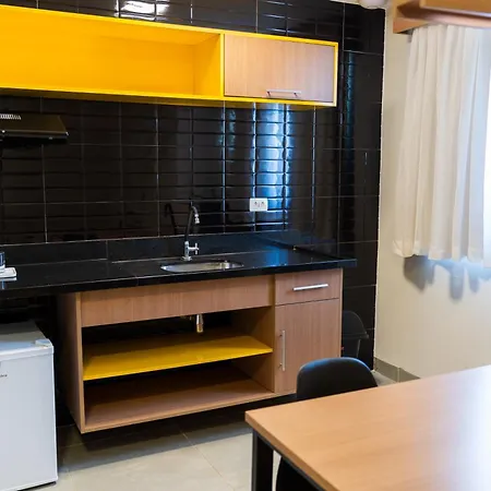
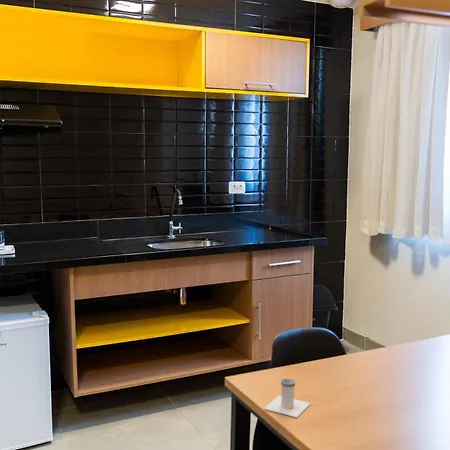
+ salt shaker (287, 393)
